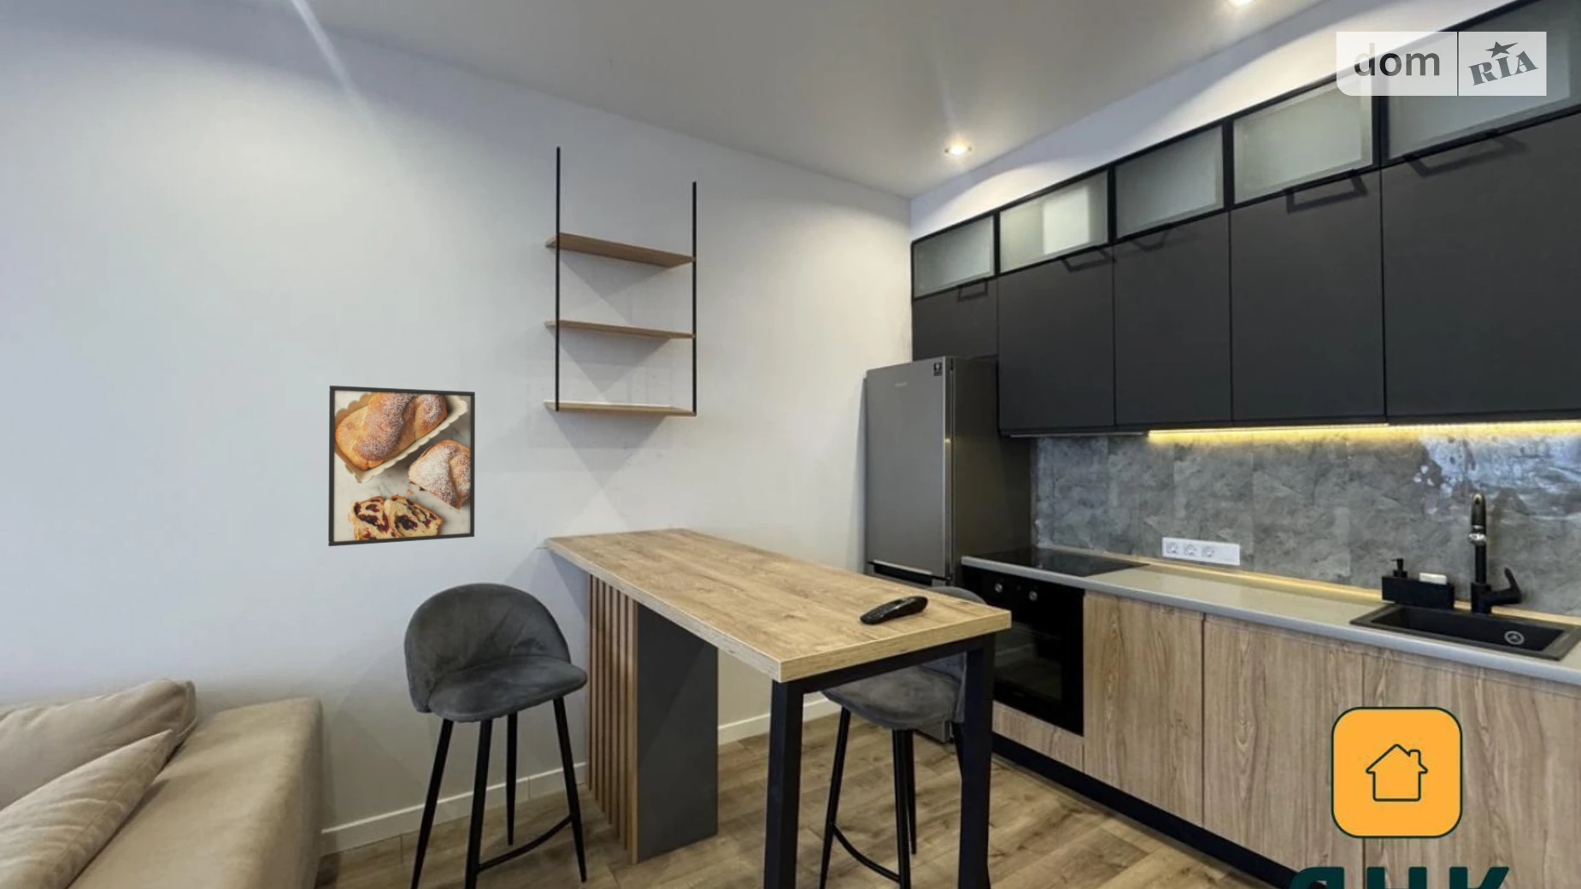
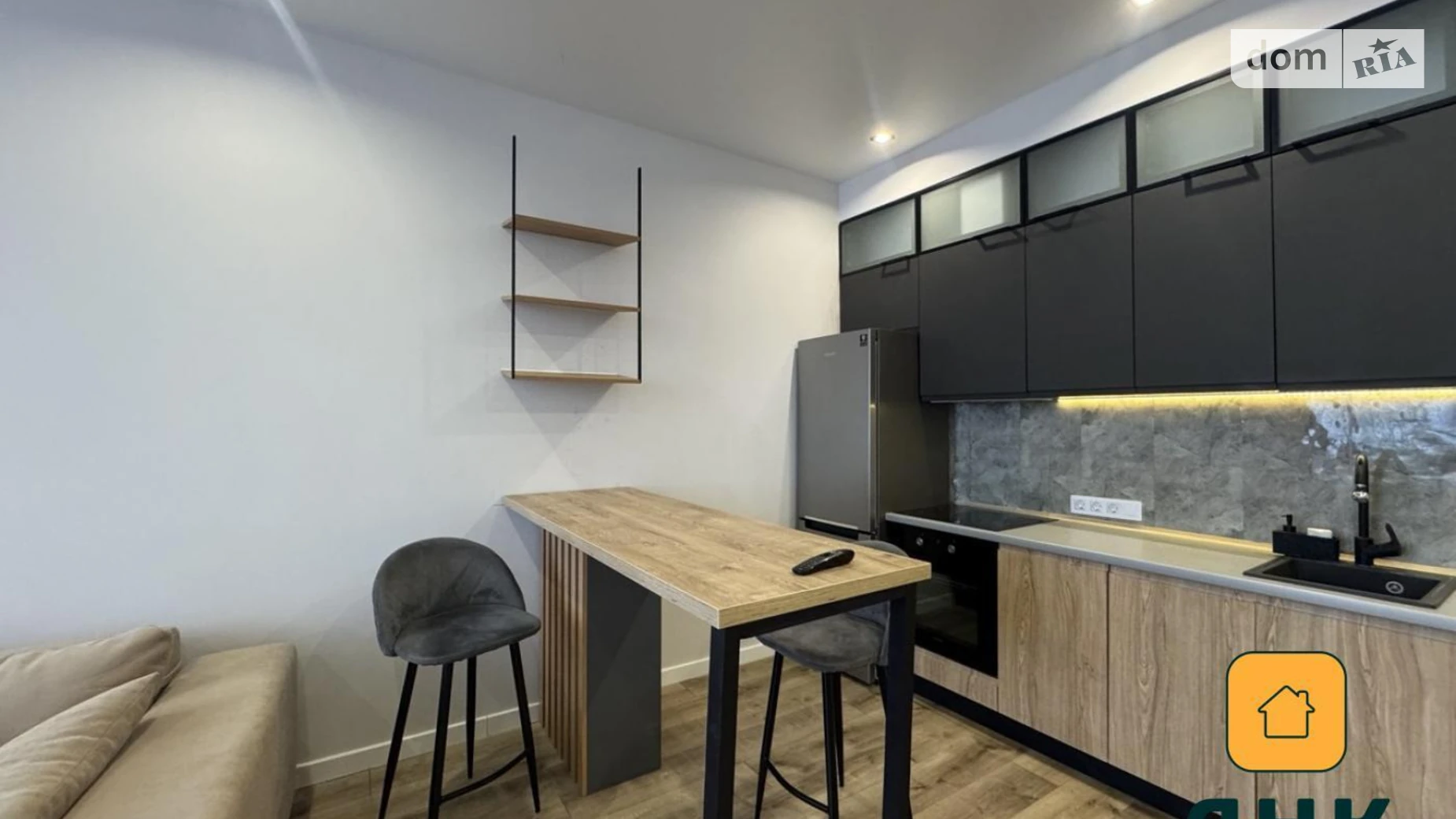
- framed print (405, 465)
